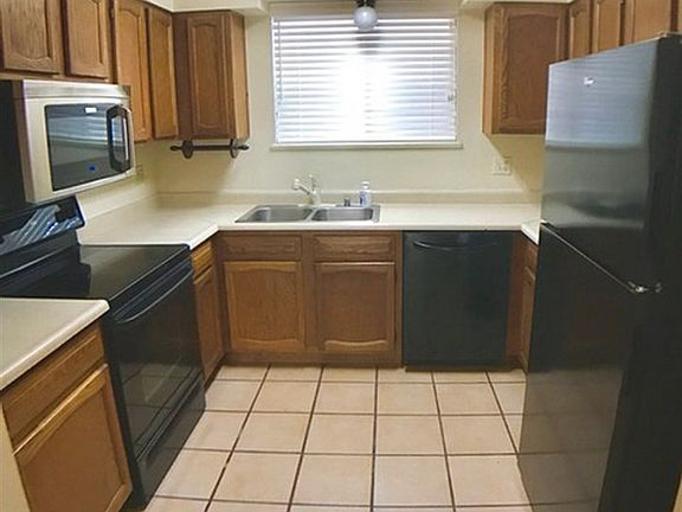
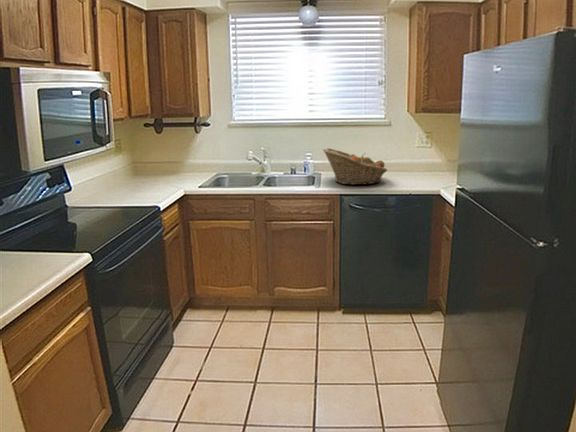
+ fruit basket (354, 165)
